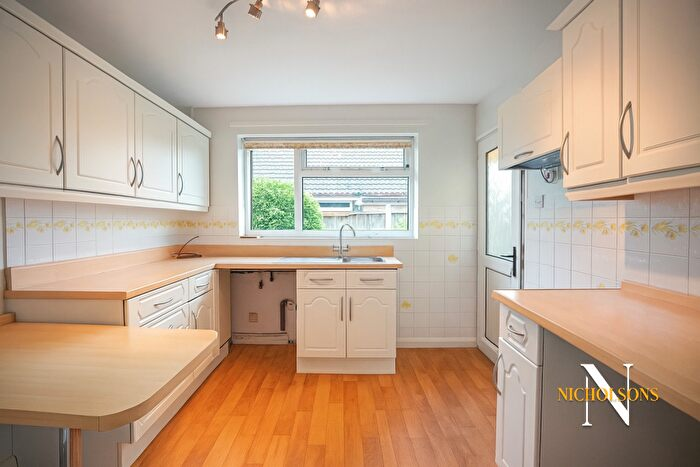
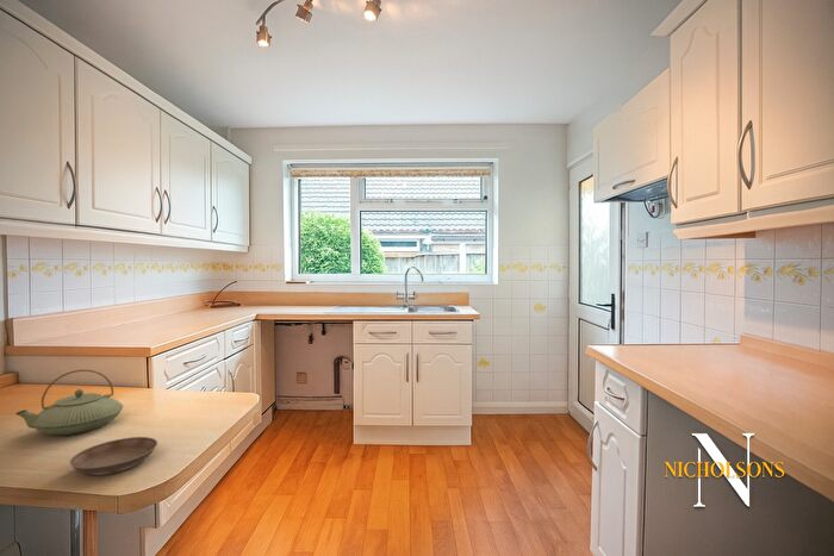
+ saucer (116, 456)
+ teapot (73, 399)
